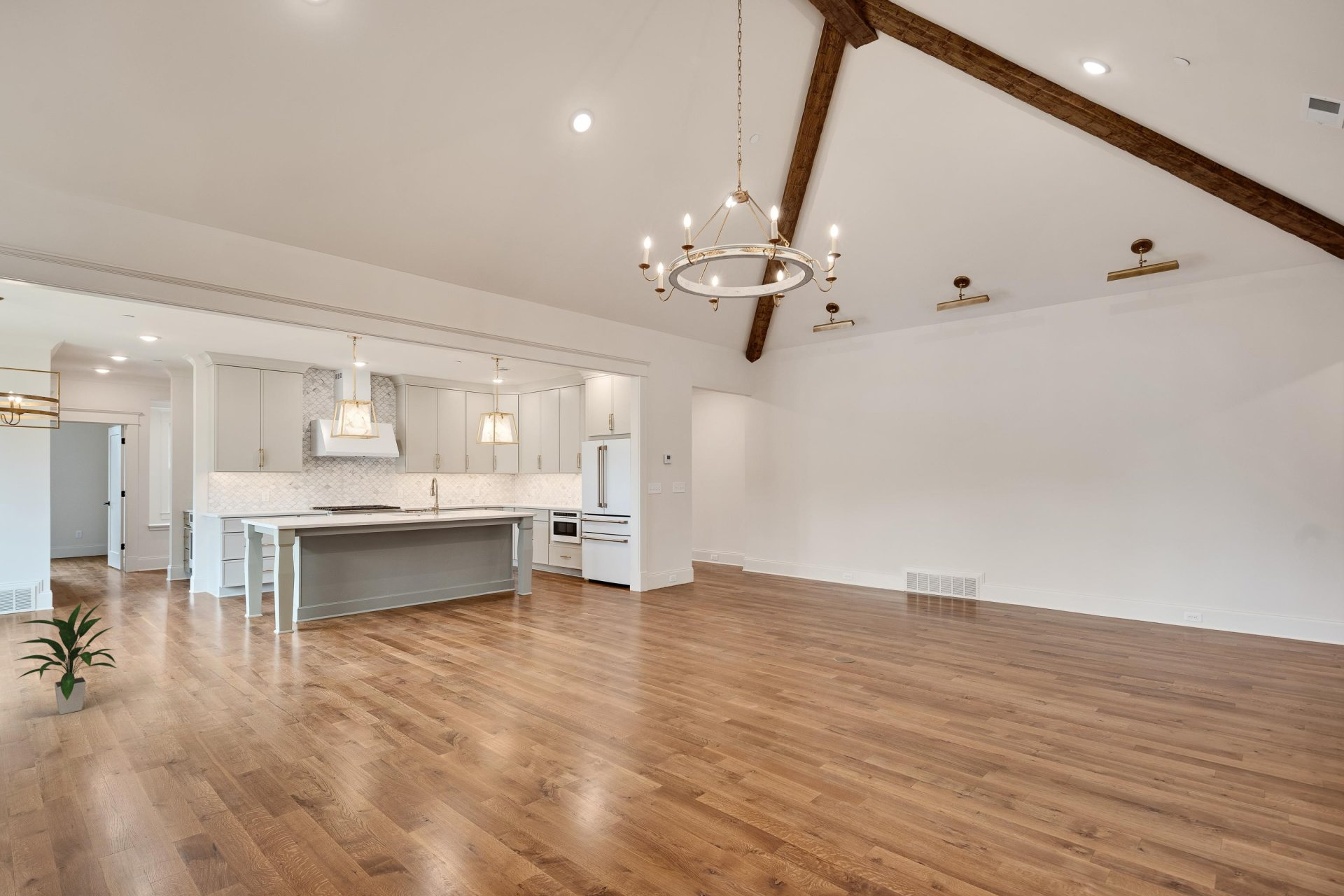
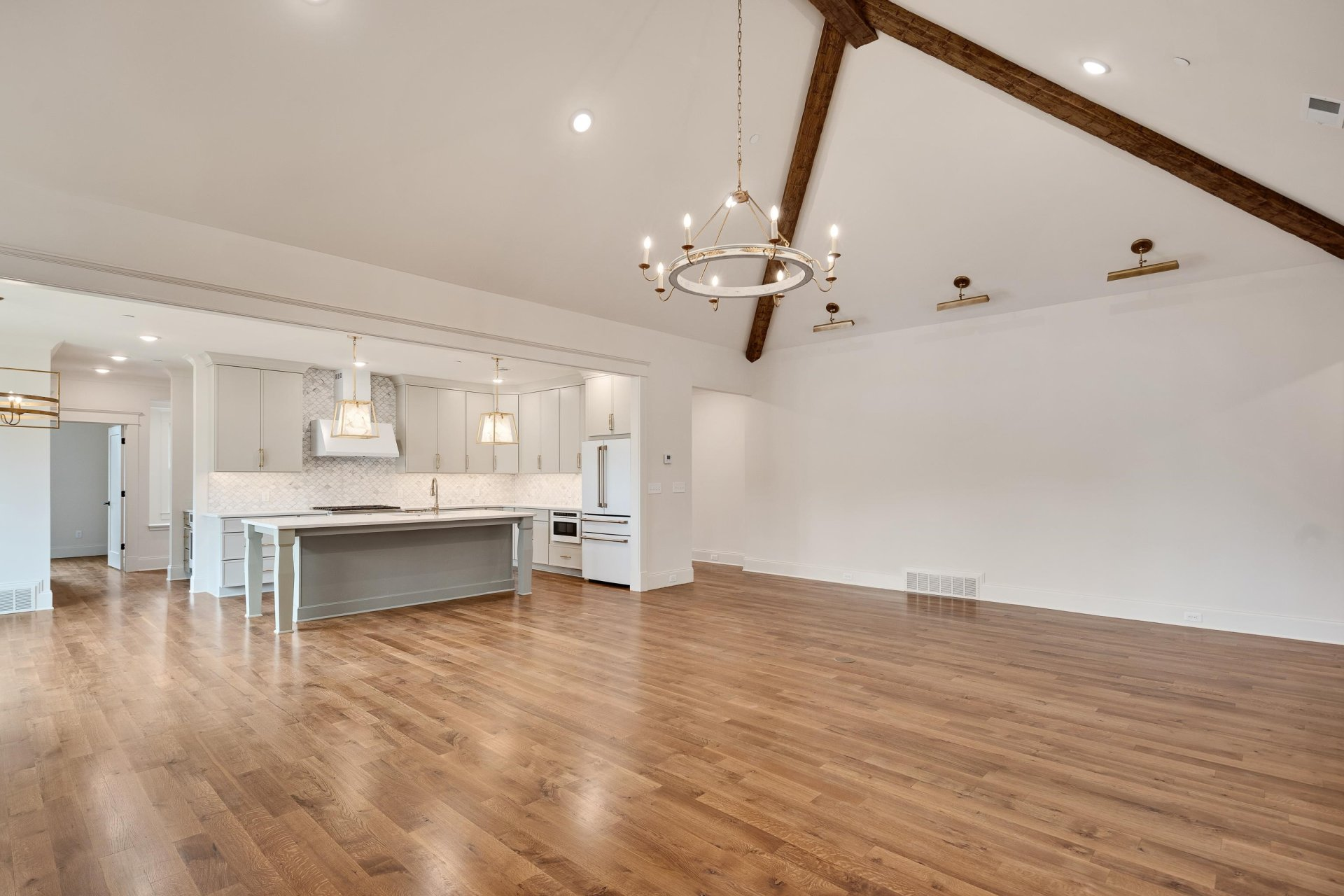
- indoor plant (68, 658)
